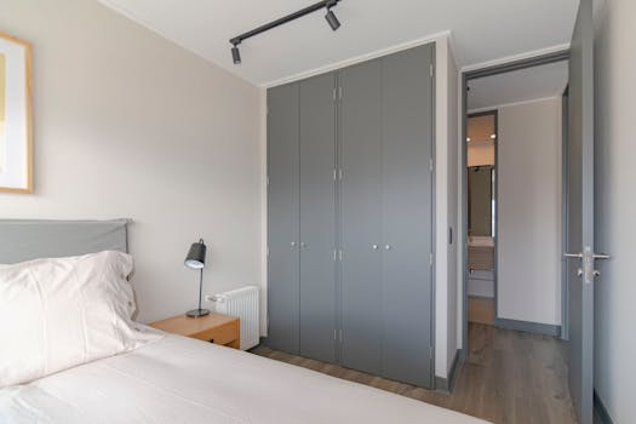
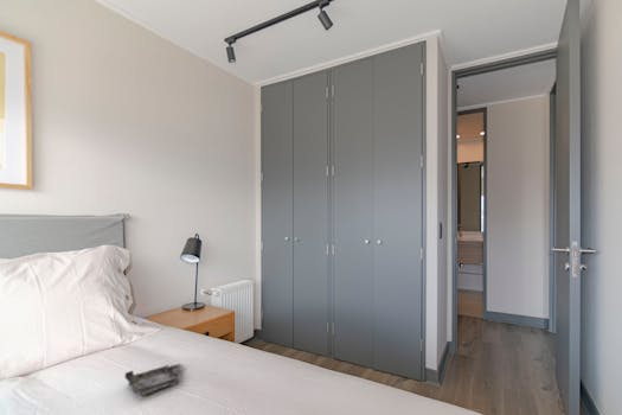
+ tray (158, 376)
